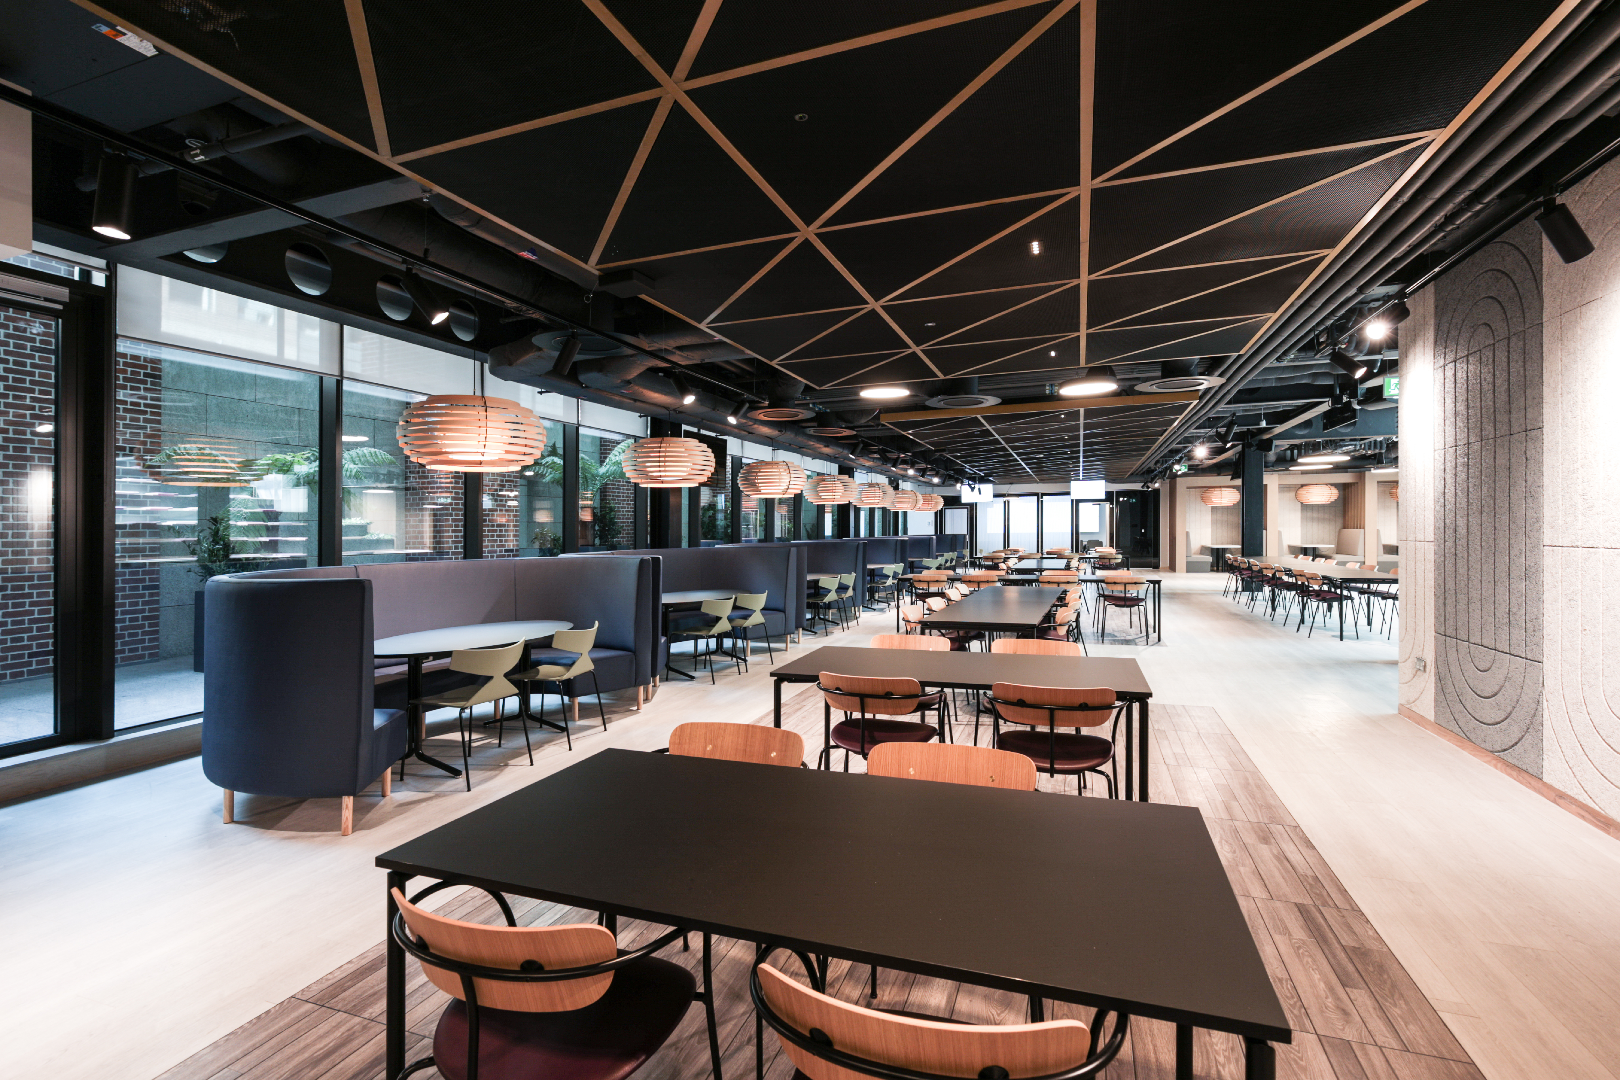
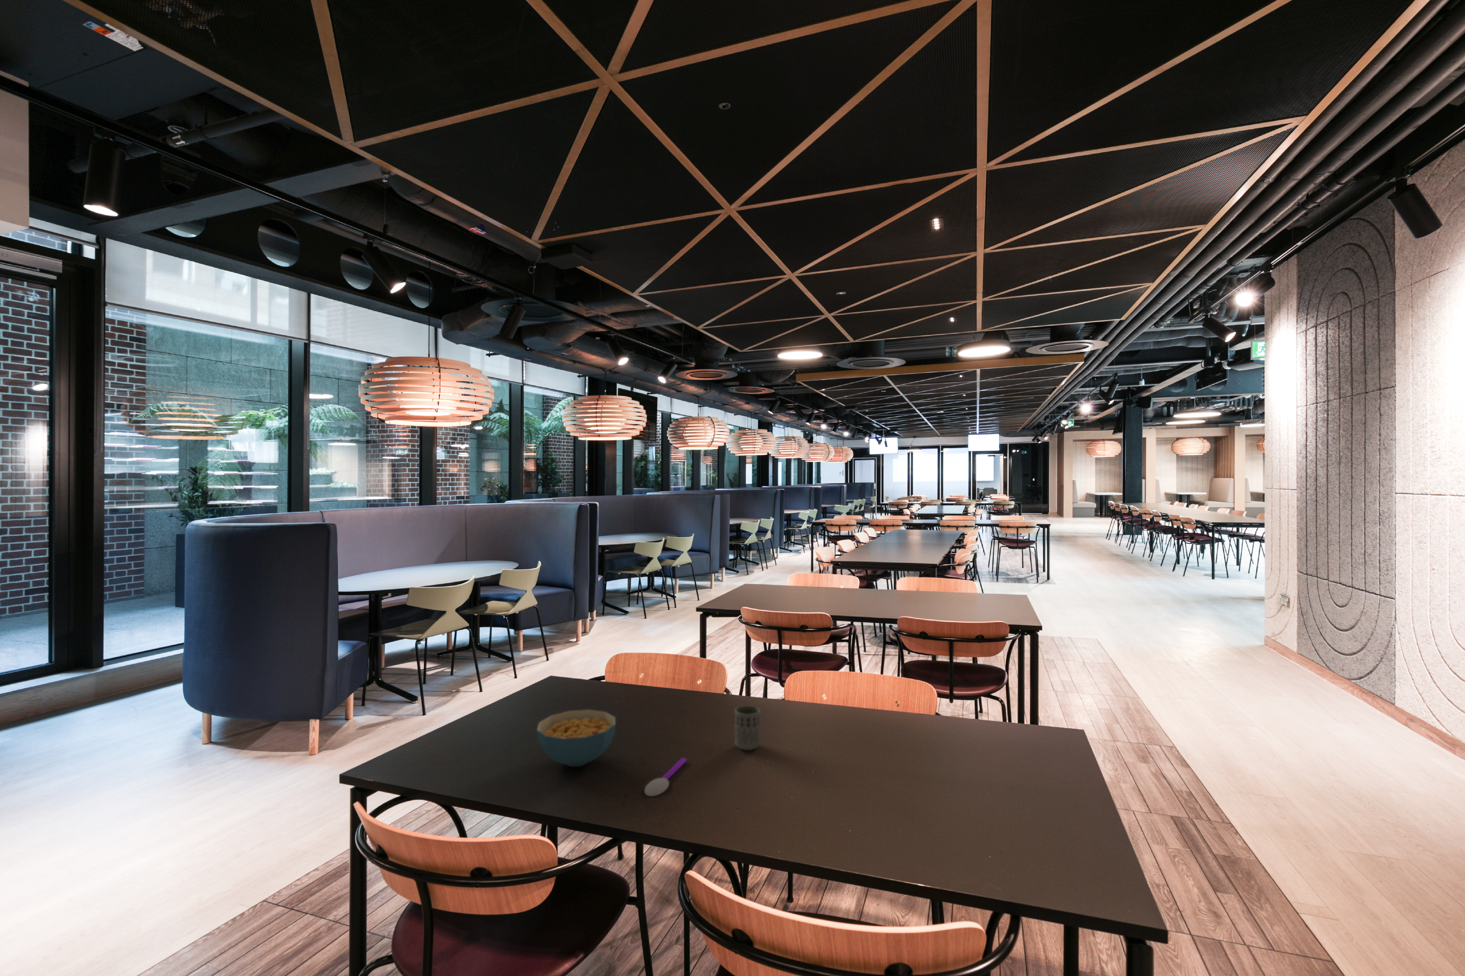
+ spoon (668, 774)
+ cereal bowl (577, 742)
+ cup (747, 728)
